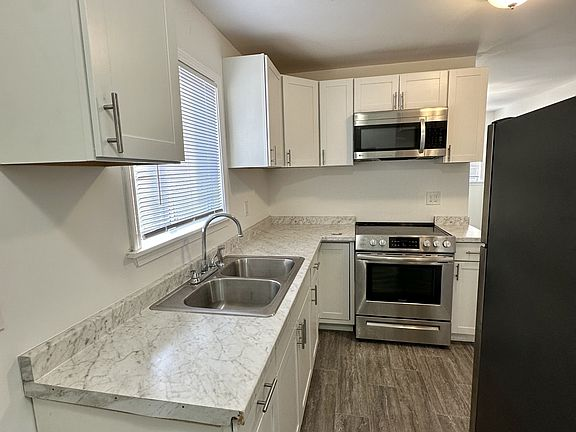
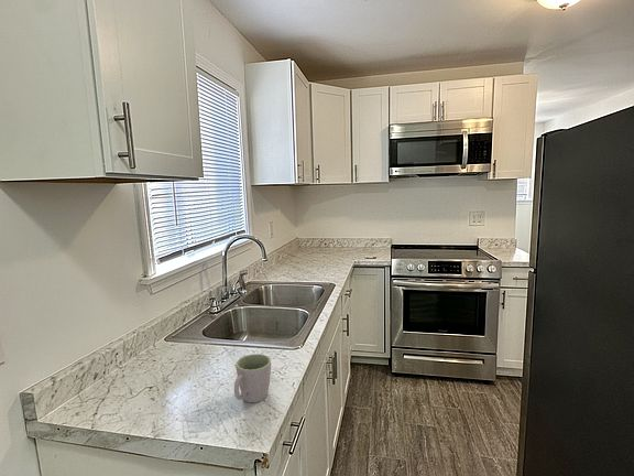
+ mug (250, 381)
